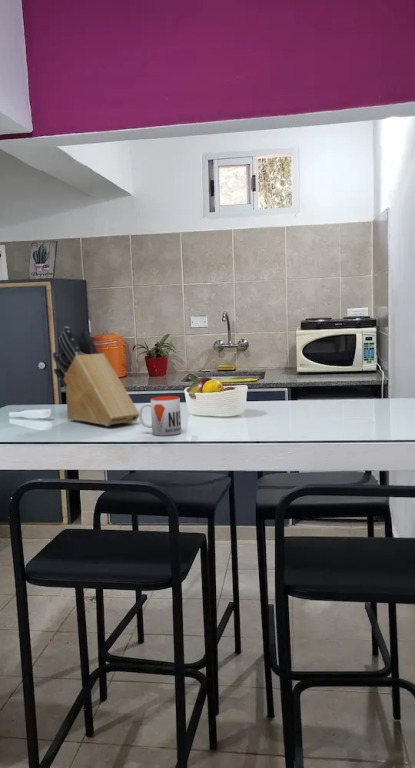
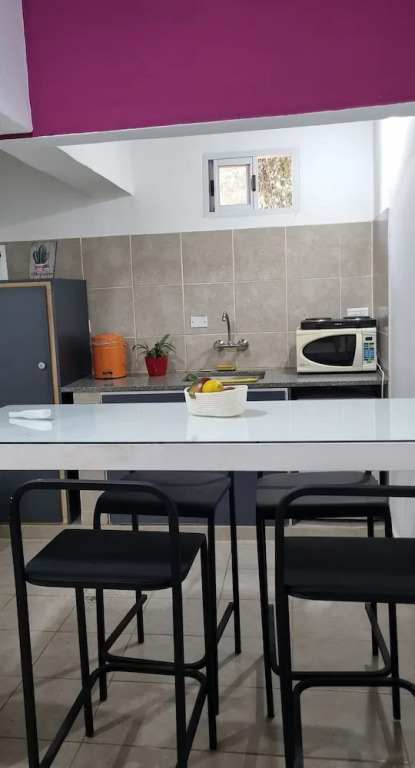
- knife block (92, 373)
- mug (159, 415)
